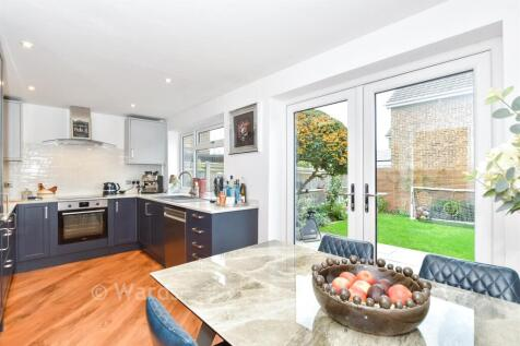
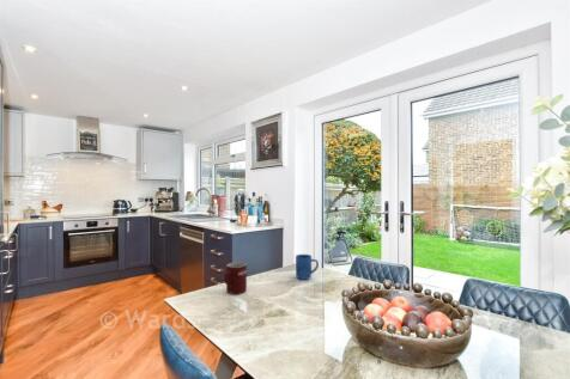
+ mug (307, 267)
+ mug (234, 279)
